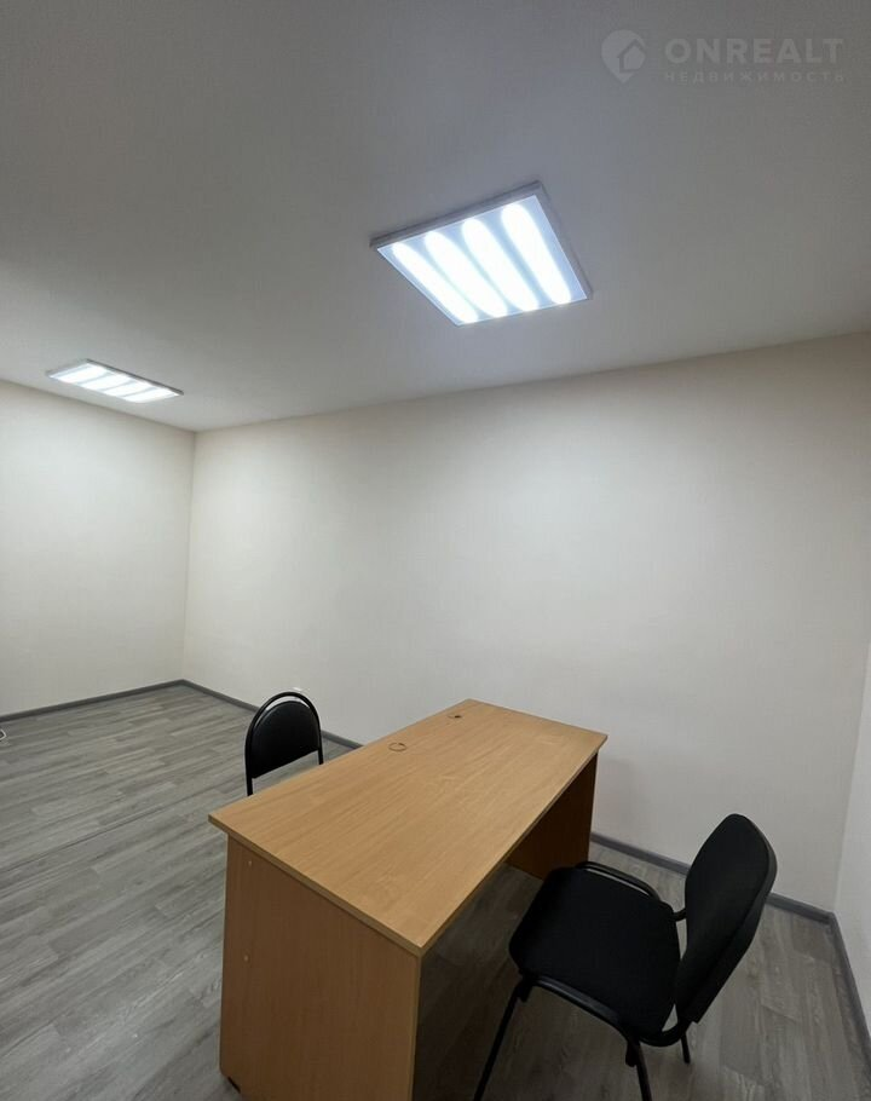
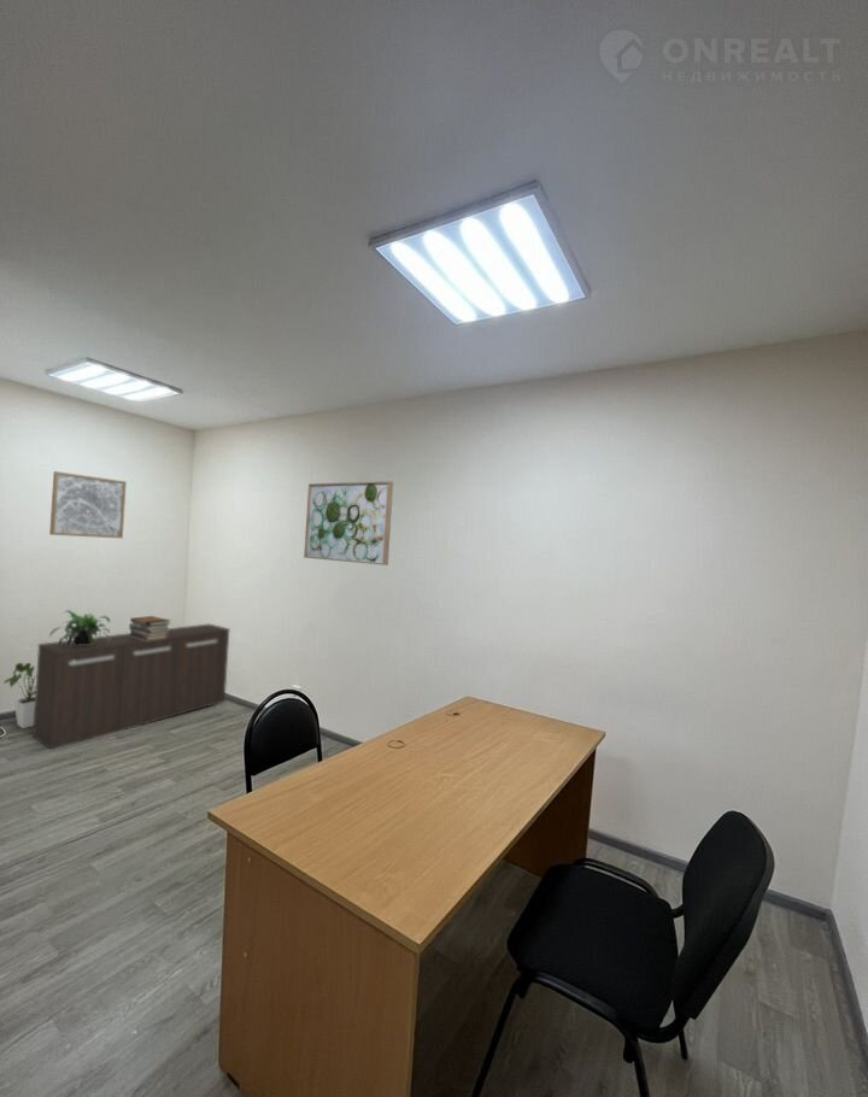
+ wall art (89, 506)
+ potted plant (81, 626)
+ house plant (35, 692)
+ wall art (345, 521)
+ book stack (149, 627)
+ storage cabinet (145, 676)
